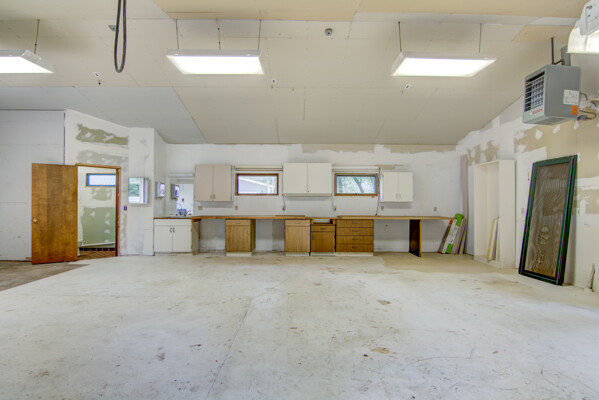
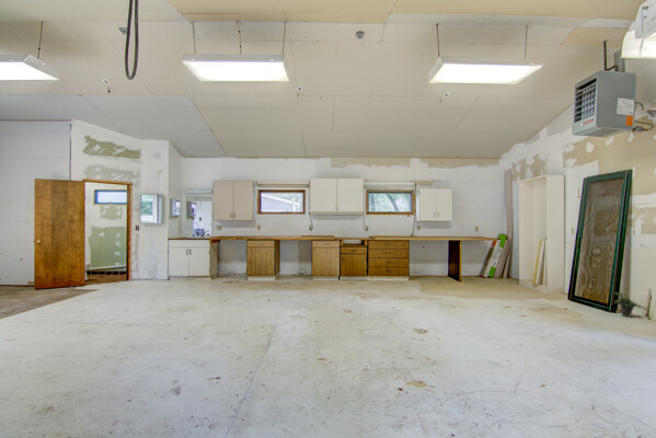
+ potted plant (626, 304)
